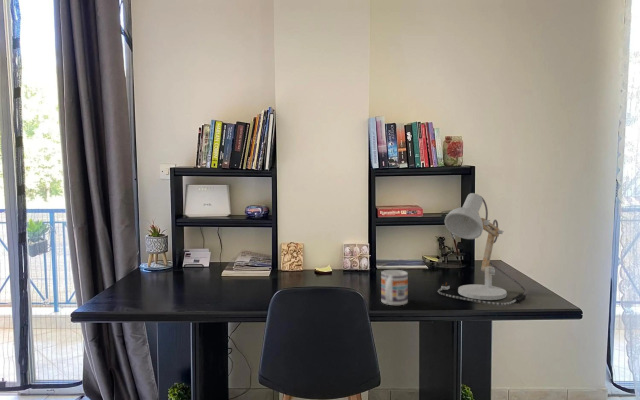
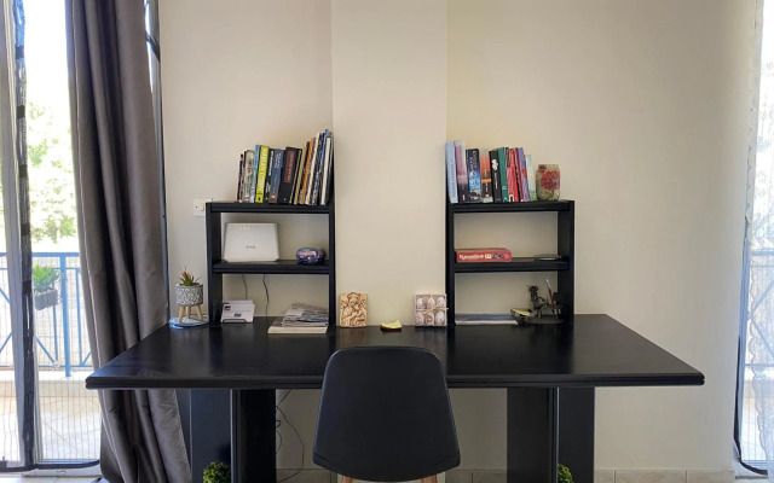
- desk lamp (486, 243)
- mug (392, 287)
